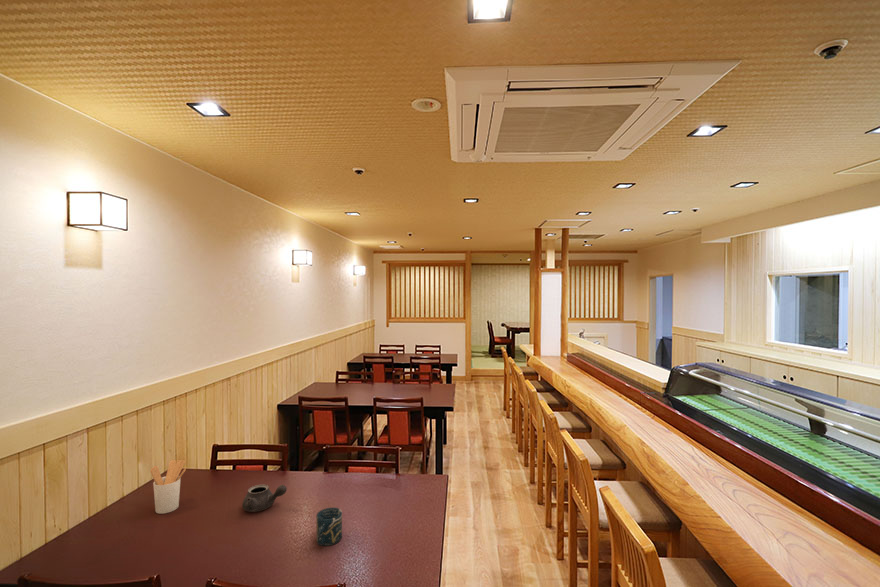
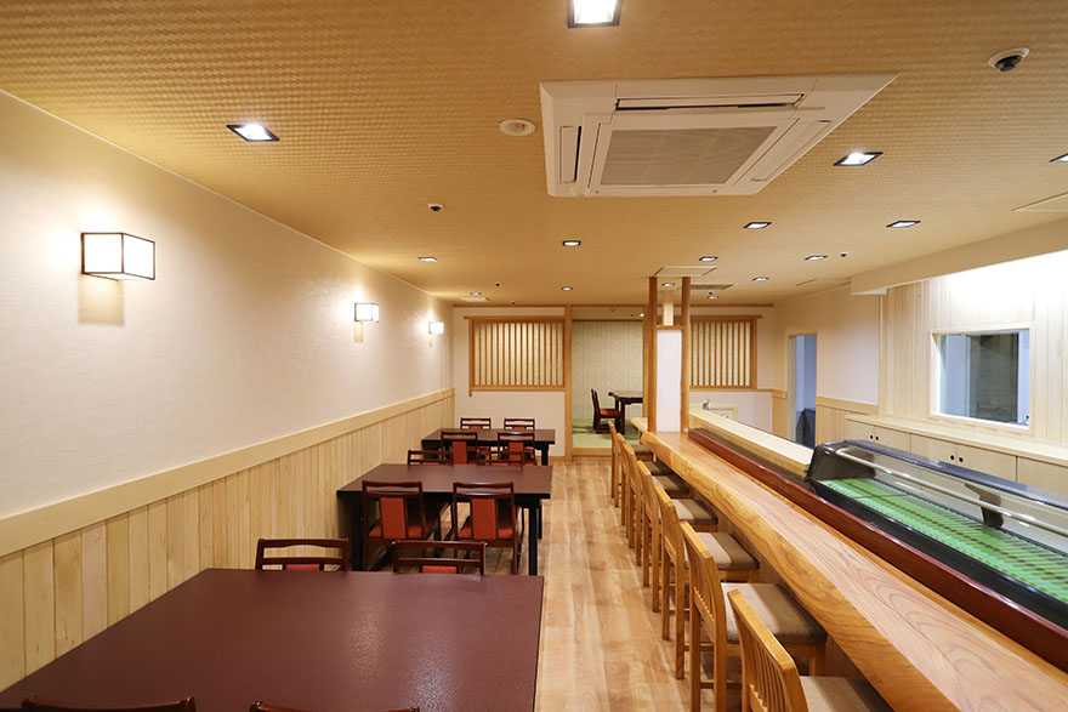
- cup (327, 528)
- teapot (264, 496)
- utensil holder (170, 484)
